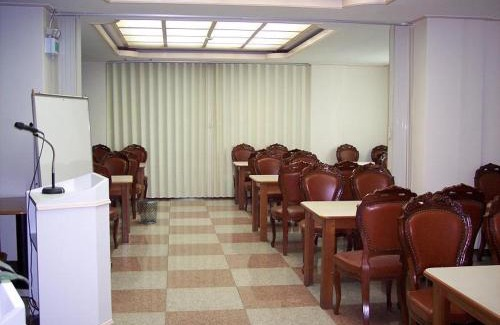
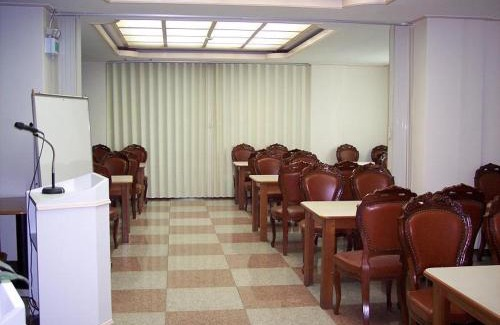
- waste bin (148, 211)
